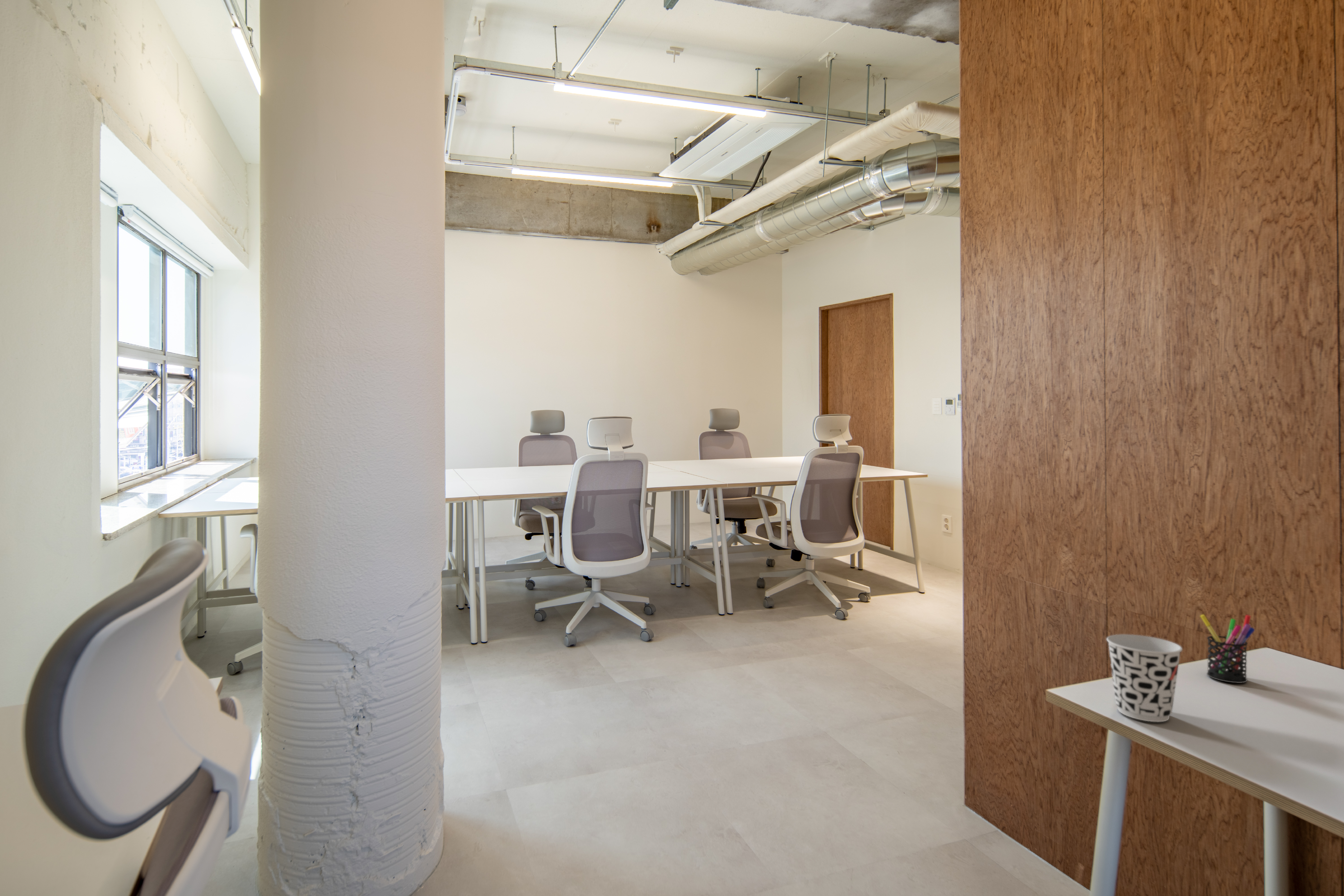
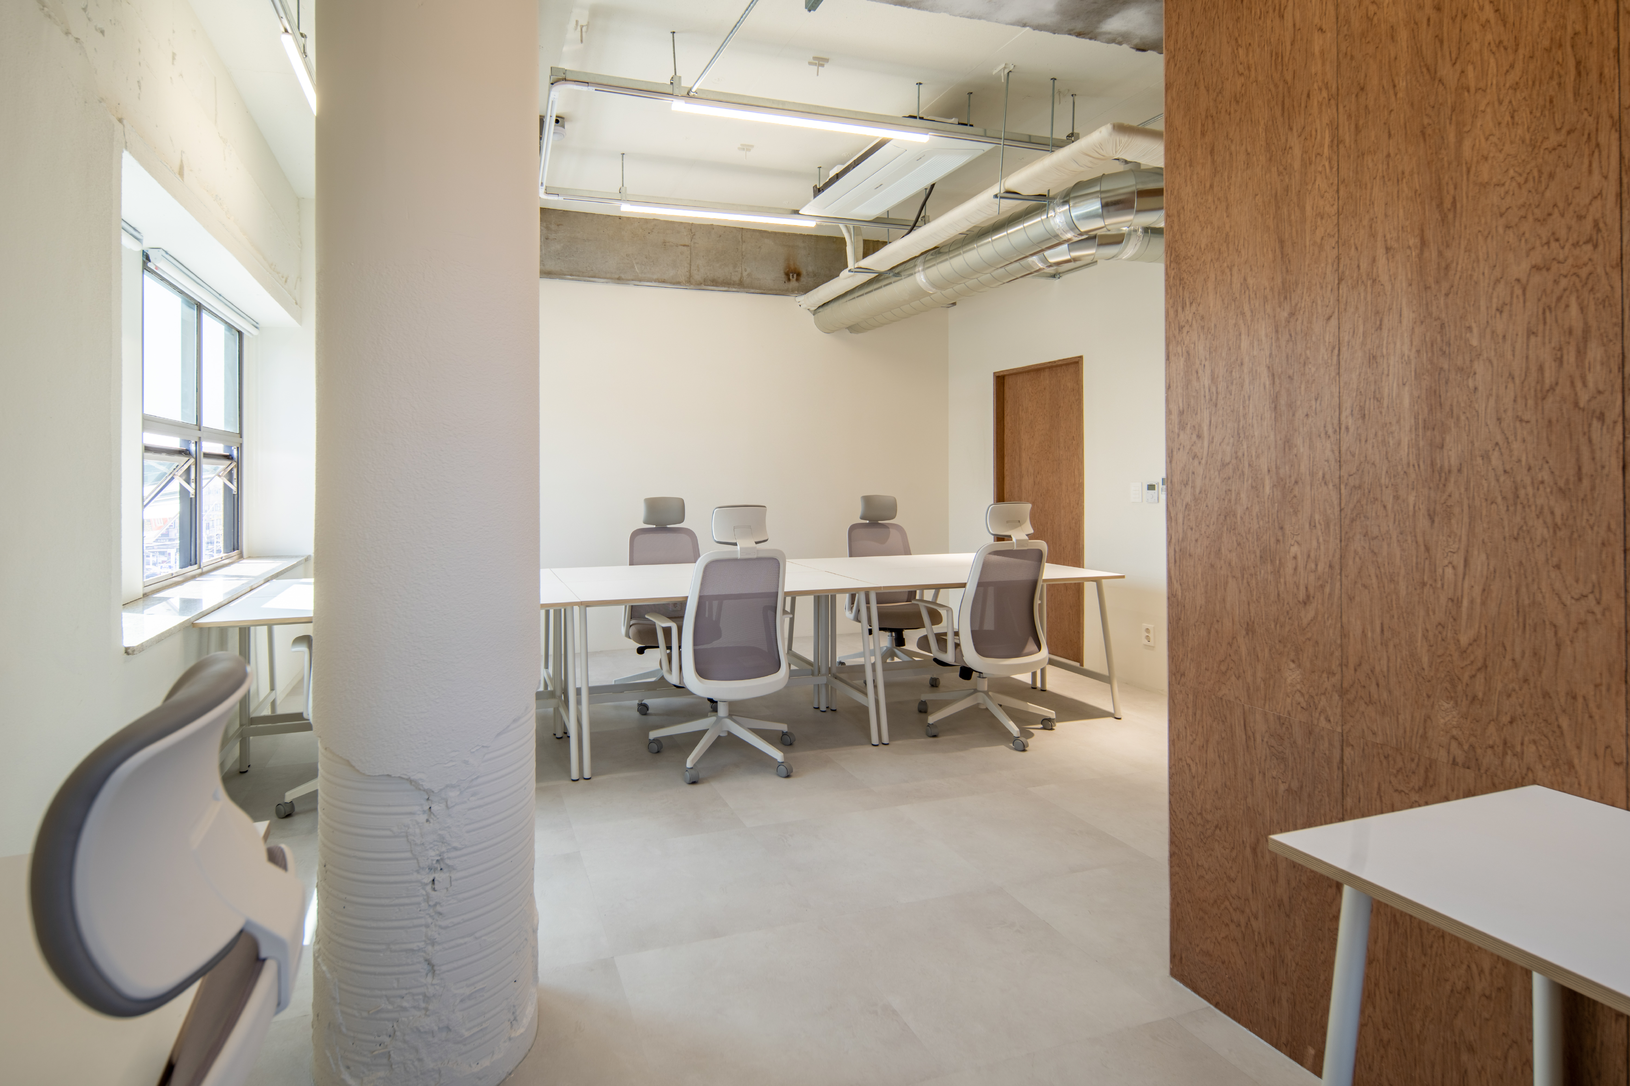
- cup (1143, 678)
- pen holder (1230, 645)
